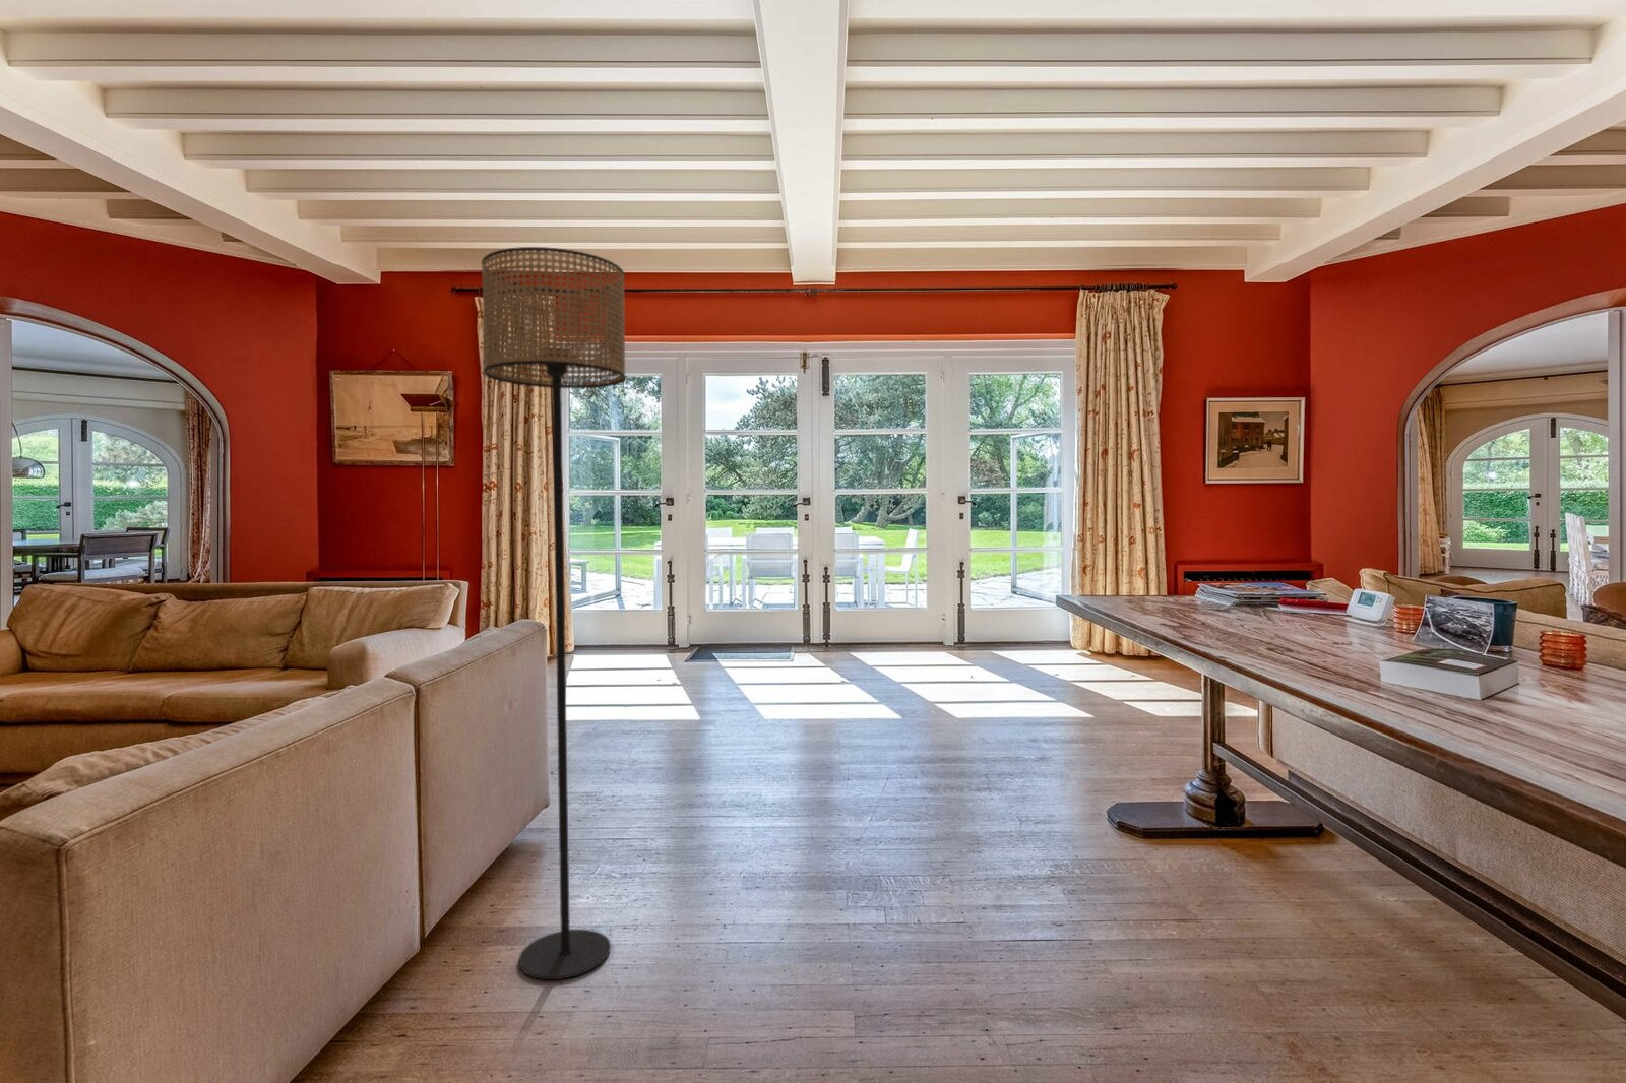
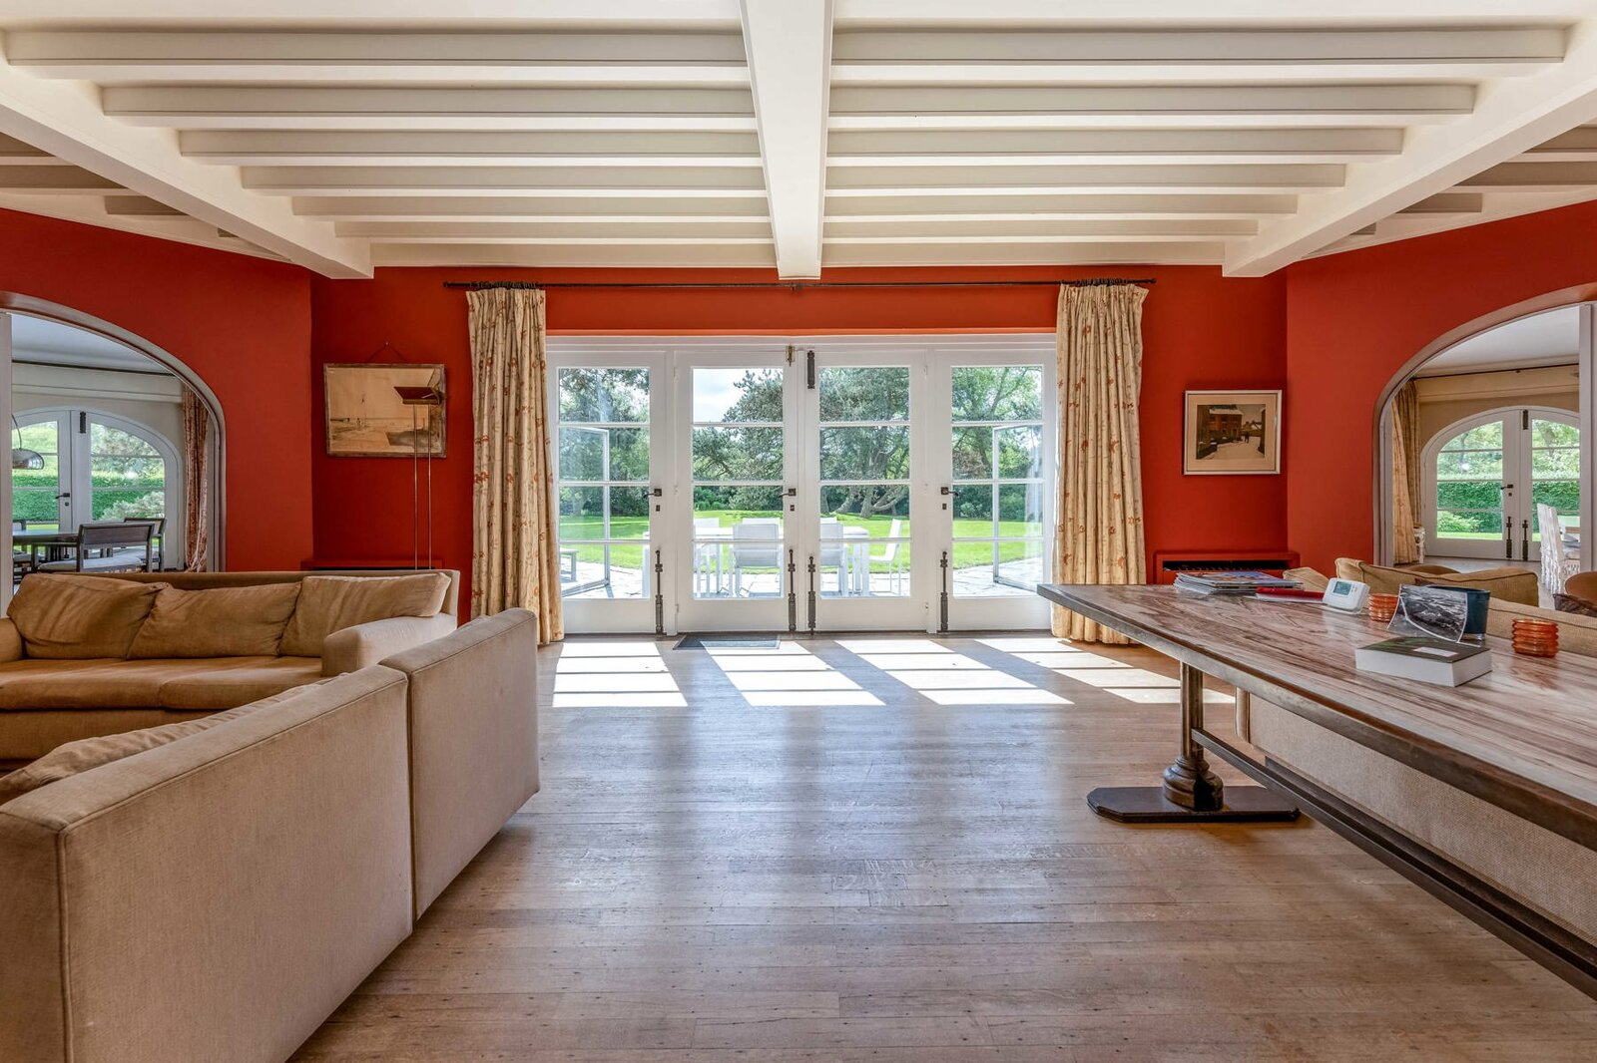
- floor lamp (560, 615)
